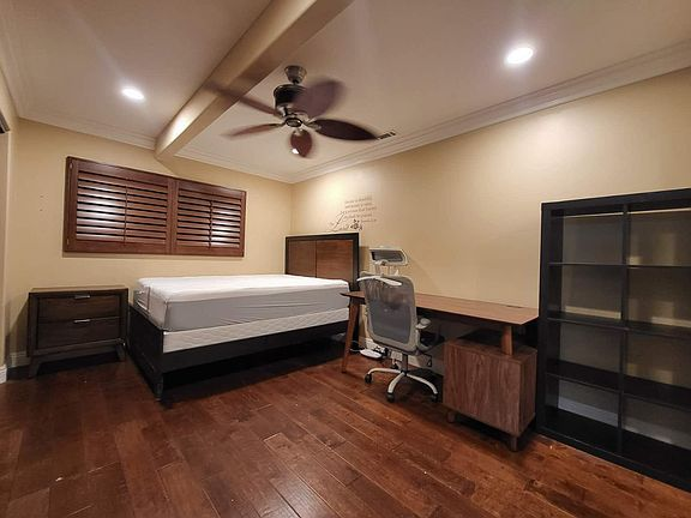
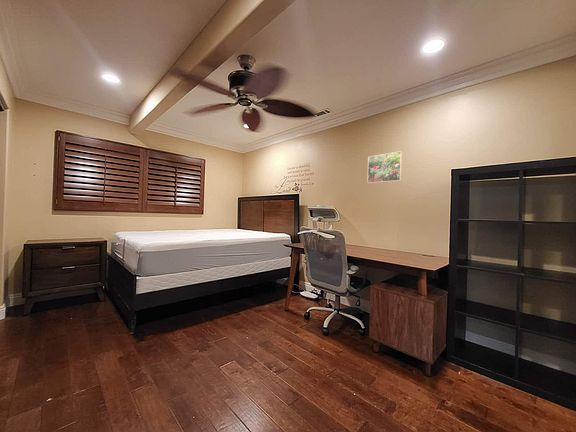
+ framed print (383, 168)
